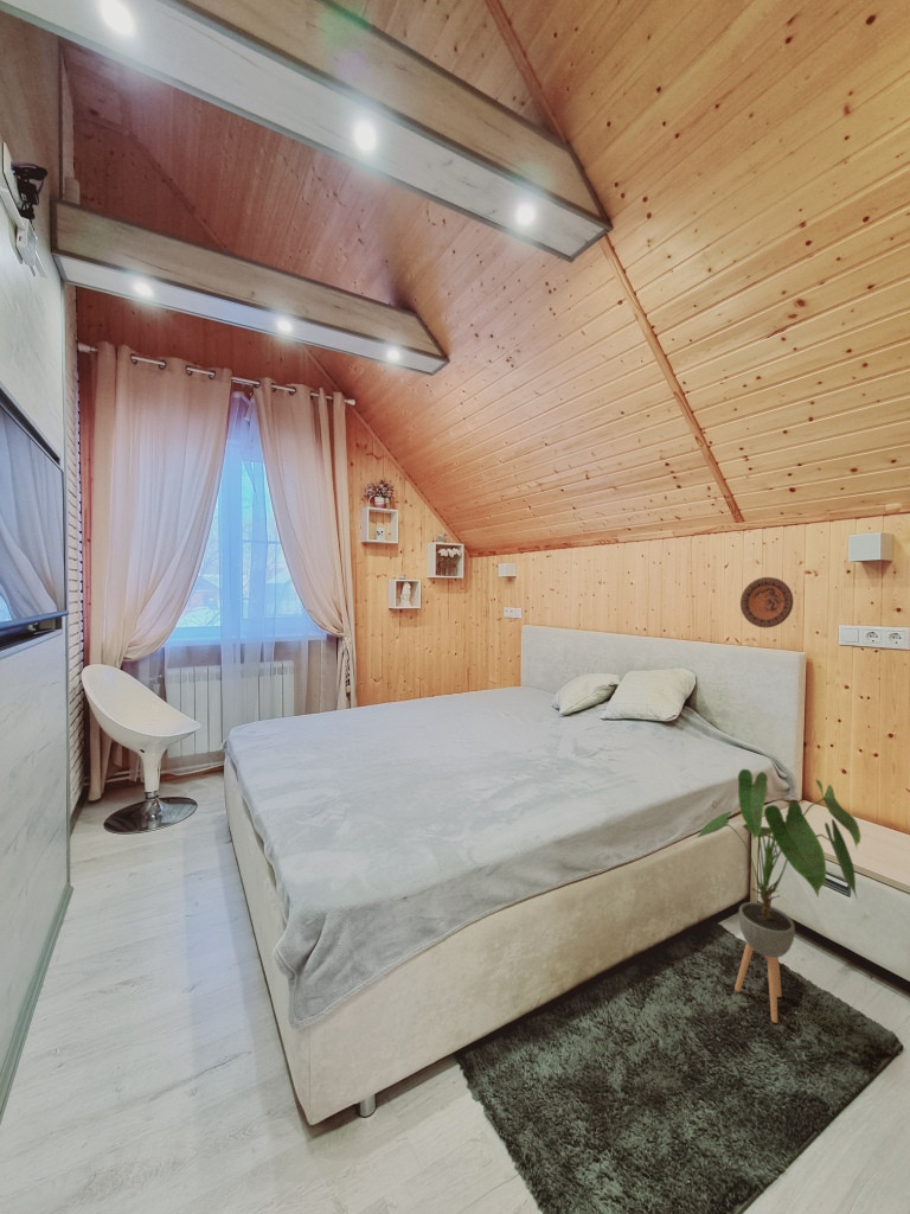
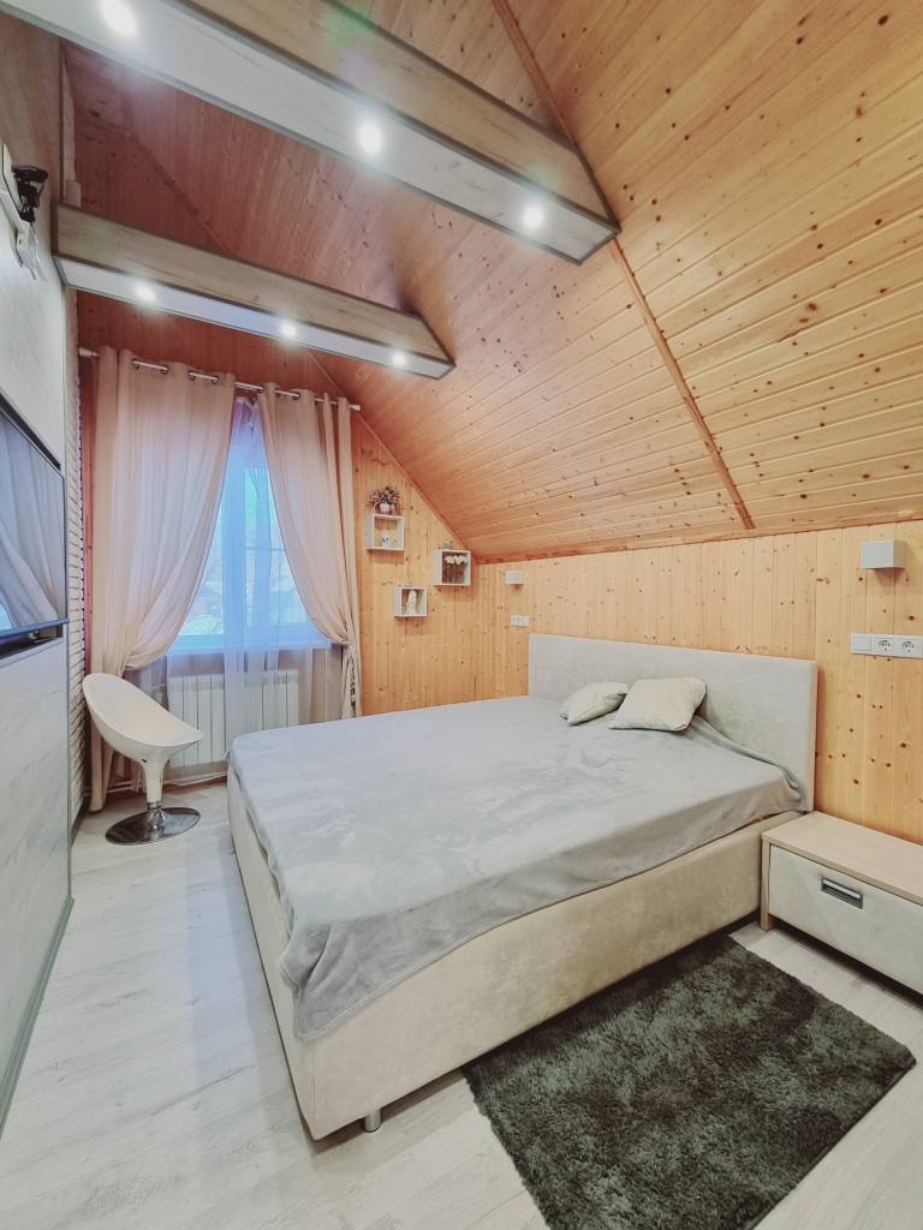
- decorative plate (765, 602)
- house plant (778, 895)
